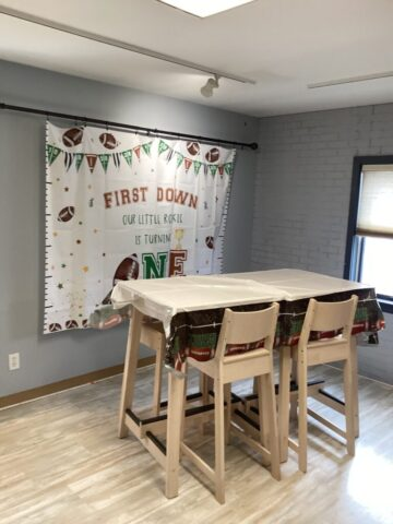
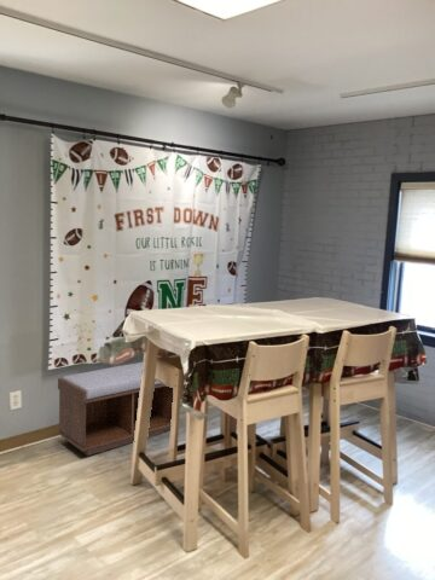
+ bench (120, 404)
